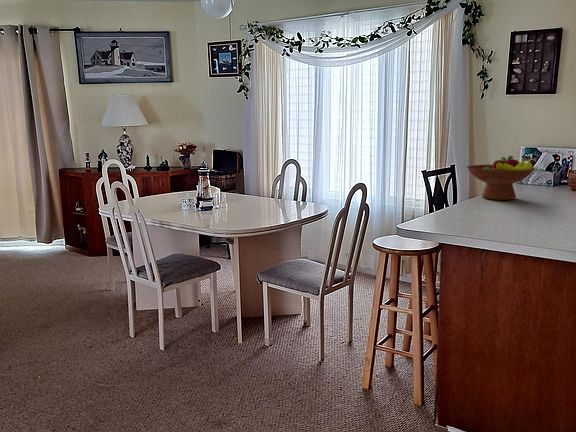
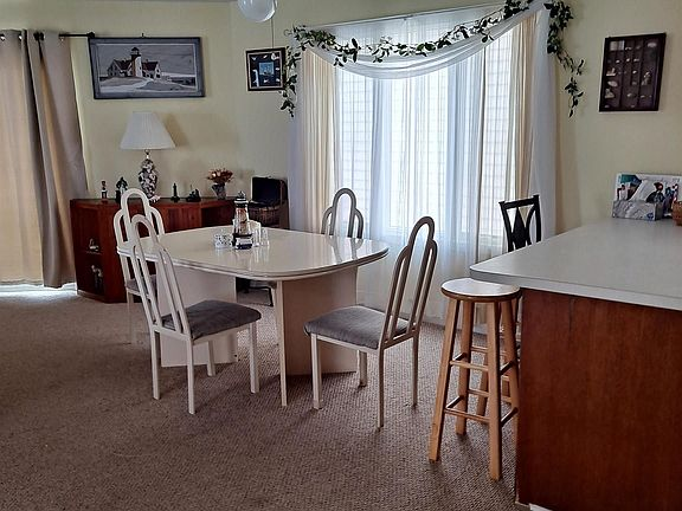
- fruit bowl (499, 176)
